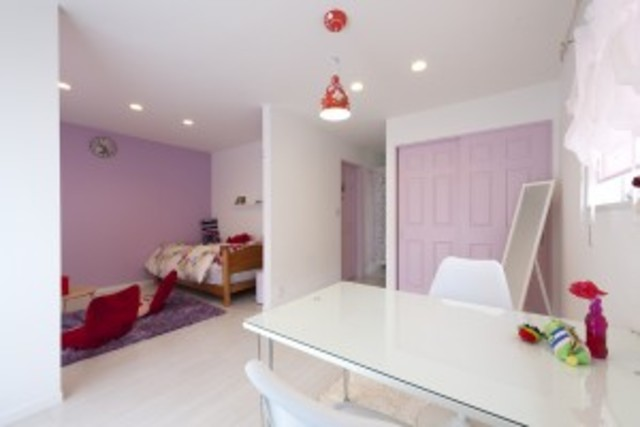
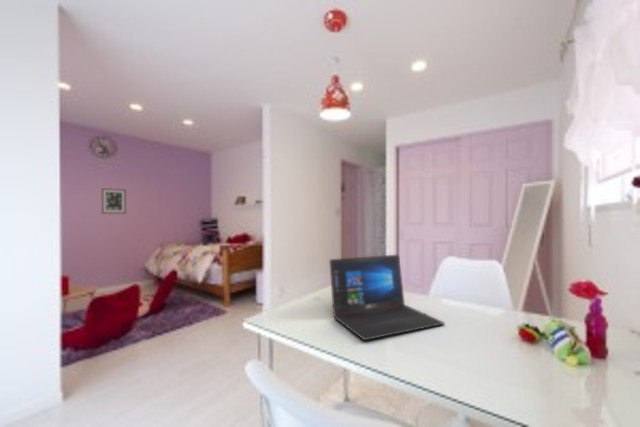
+ wall art (114, 201)
+ laptop (384, 290)
